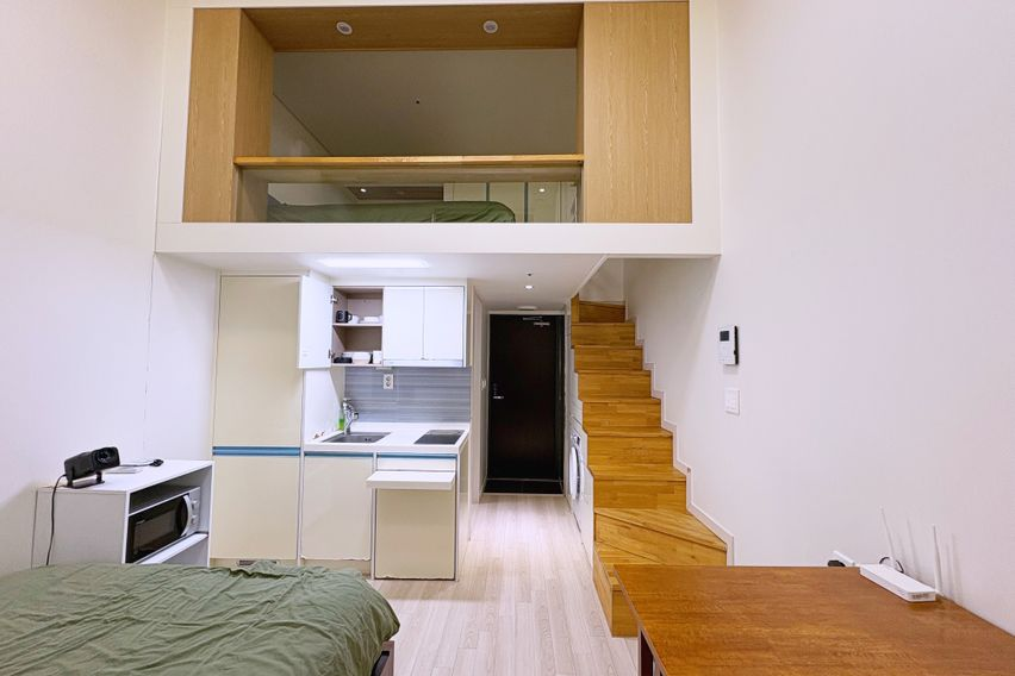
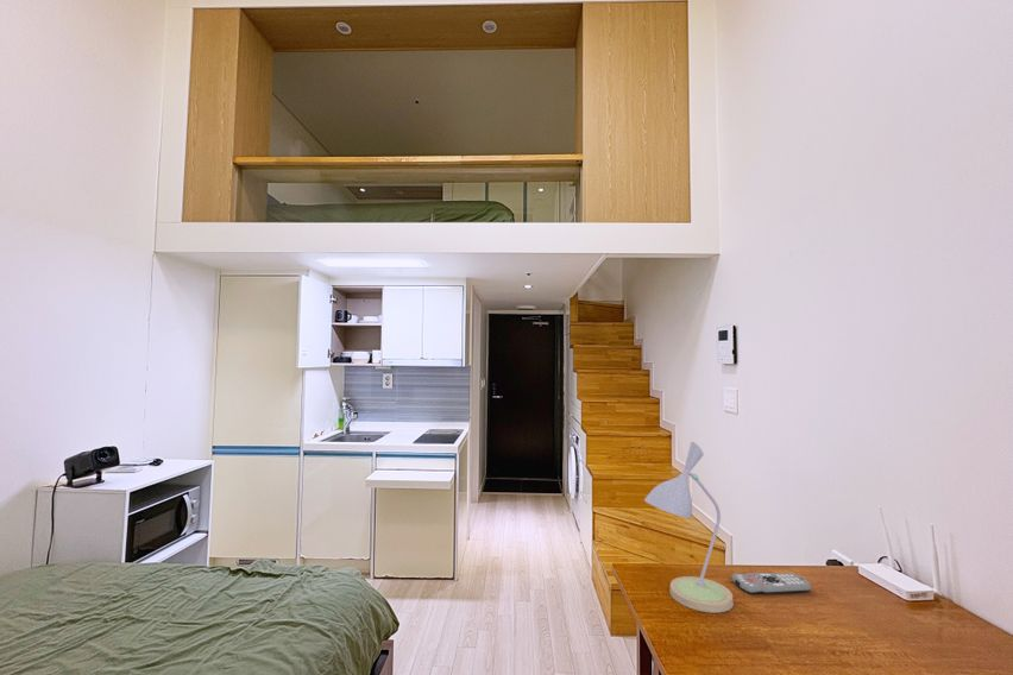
+ desk lamp (686, 517)
+ remote control (772, 582)
